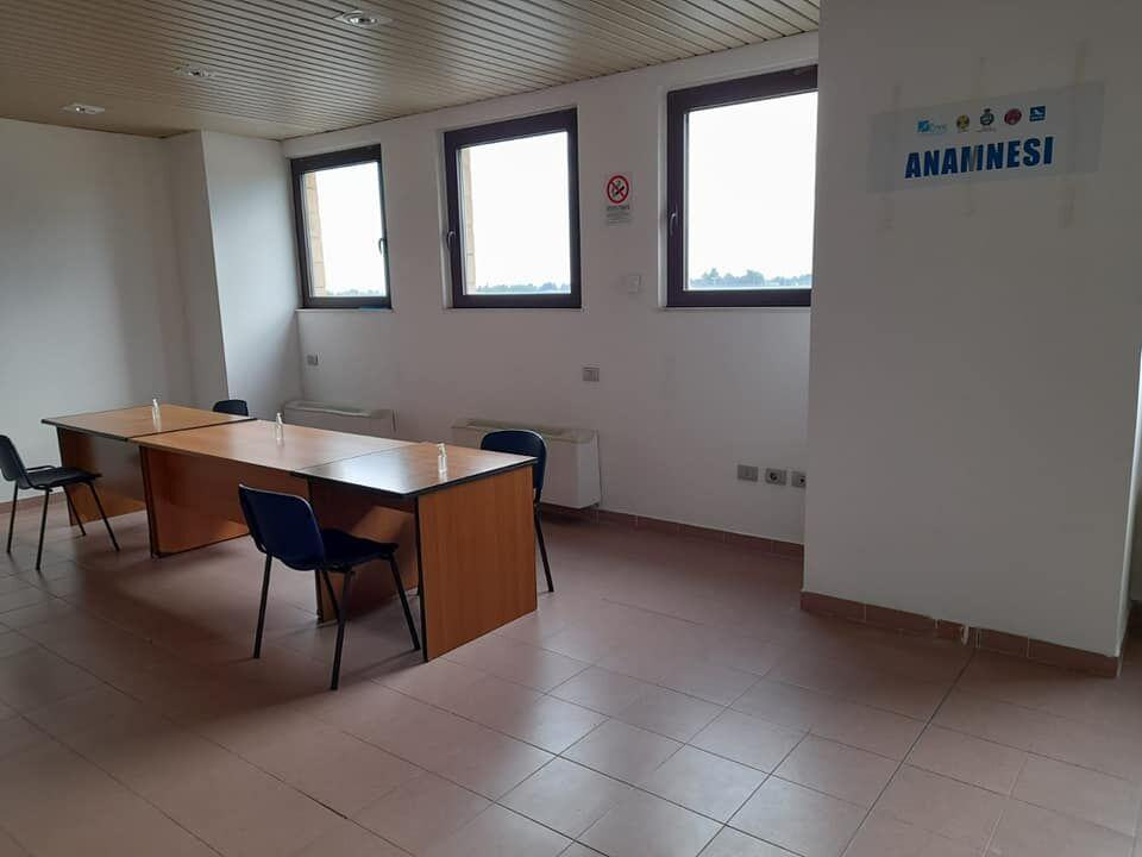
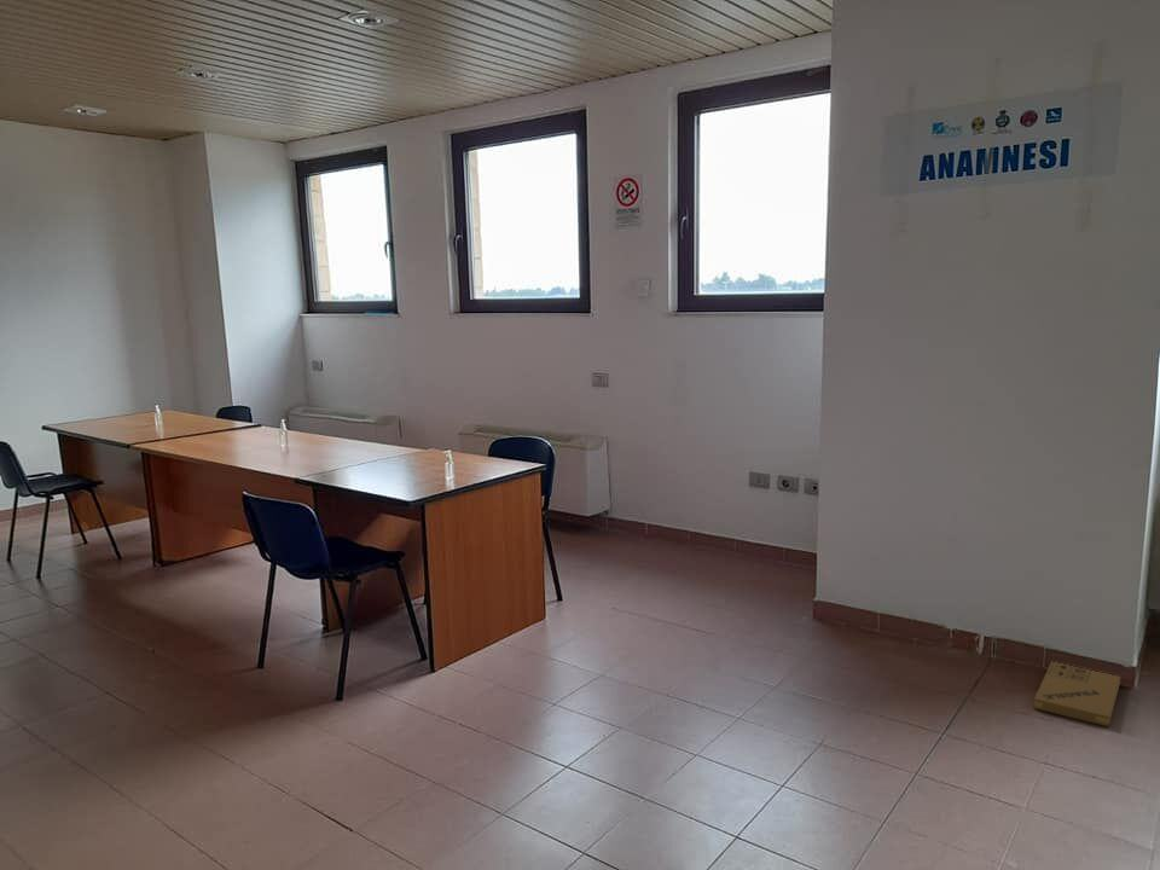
+ cardboard box (1078, 691)
